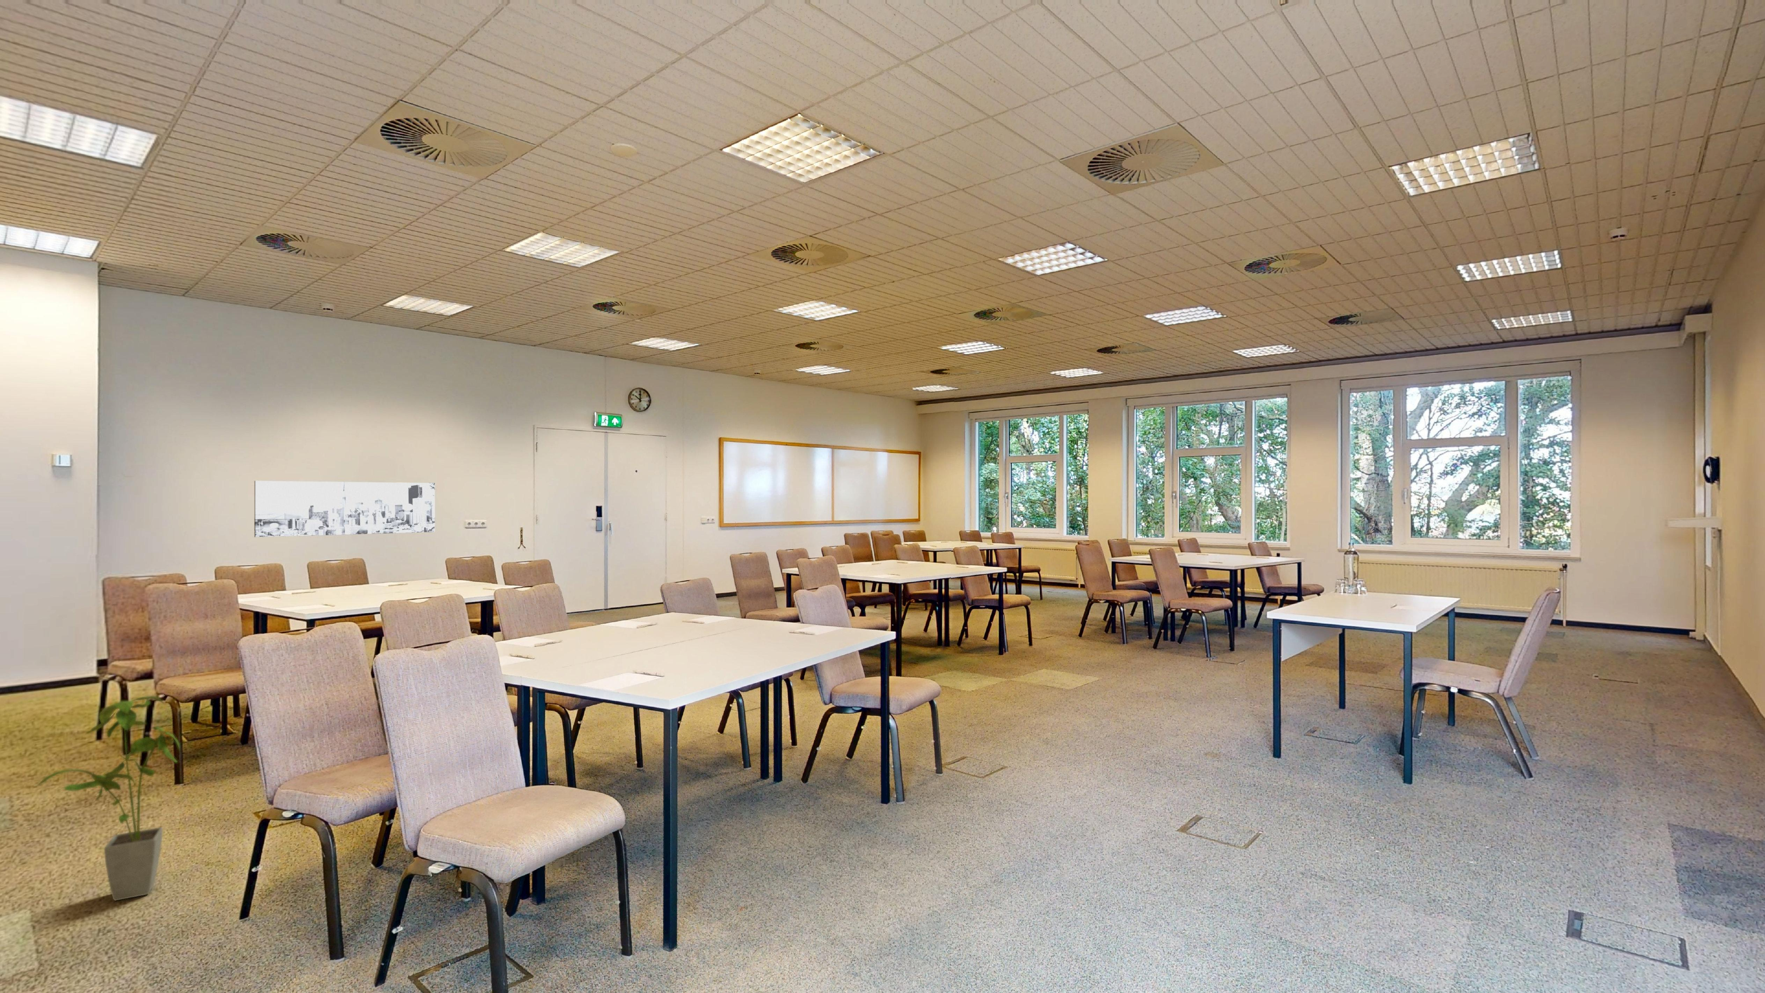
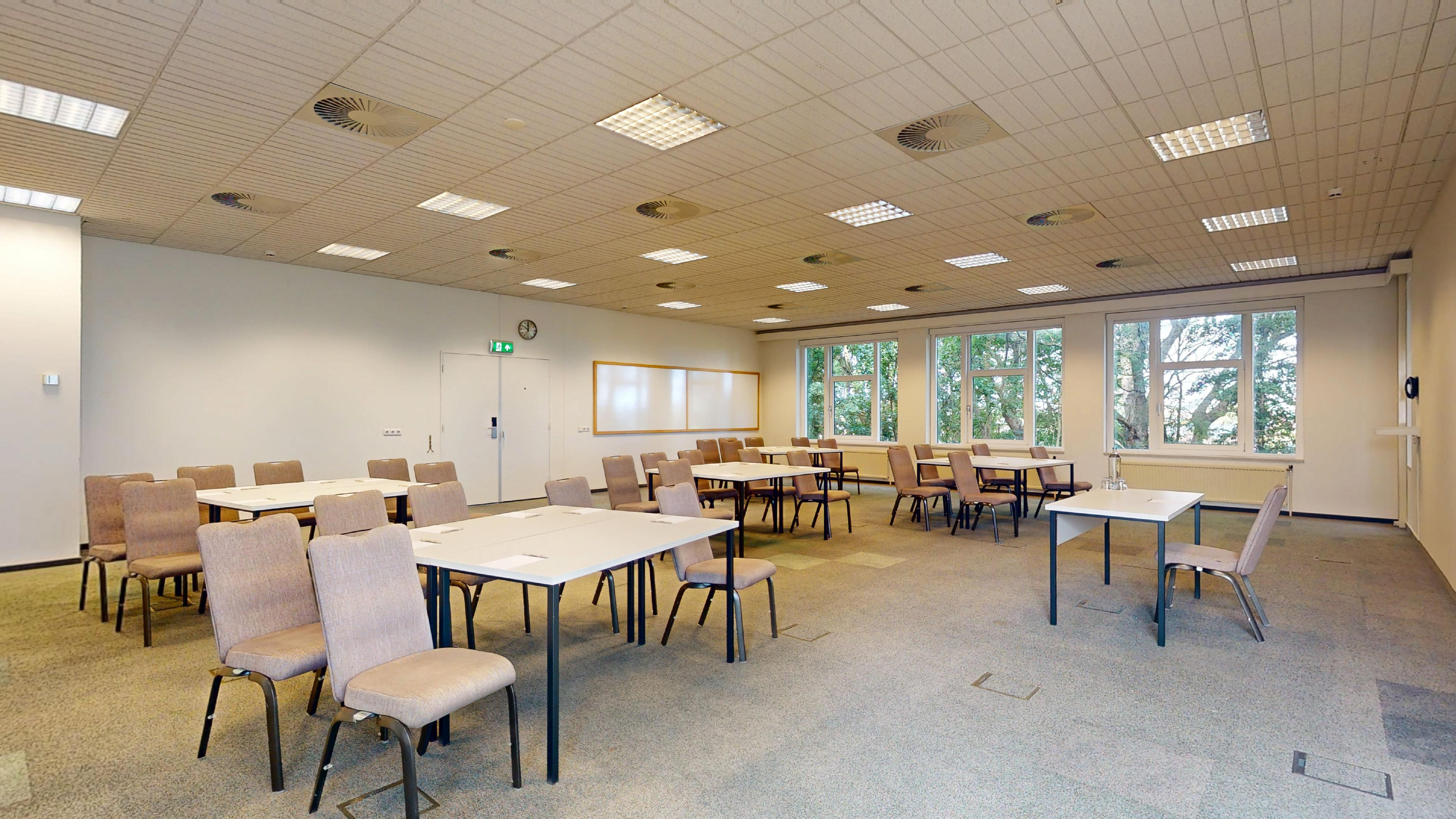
- wall art (350, 508)
- house plant (116, 798)
